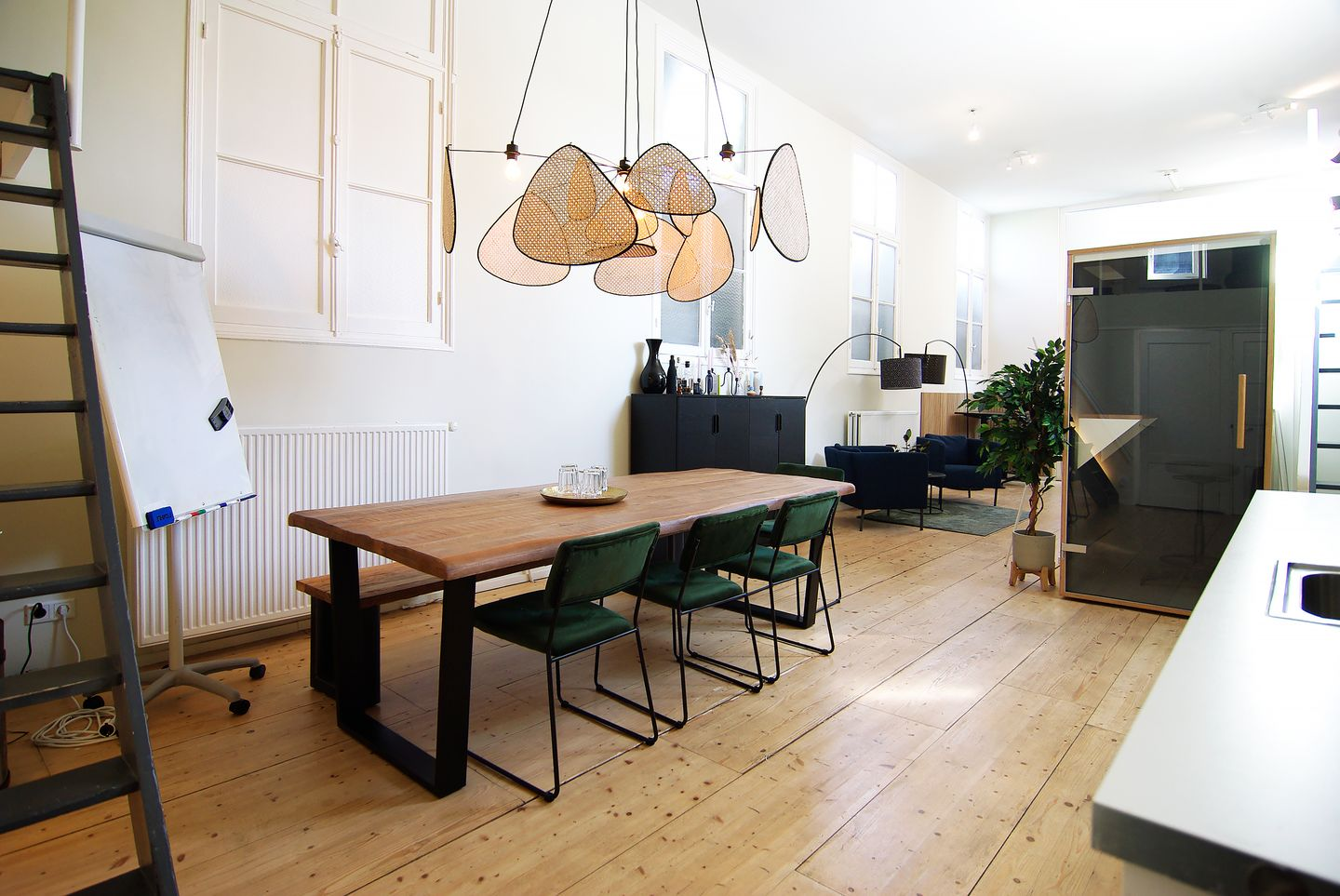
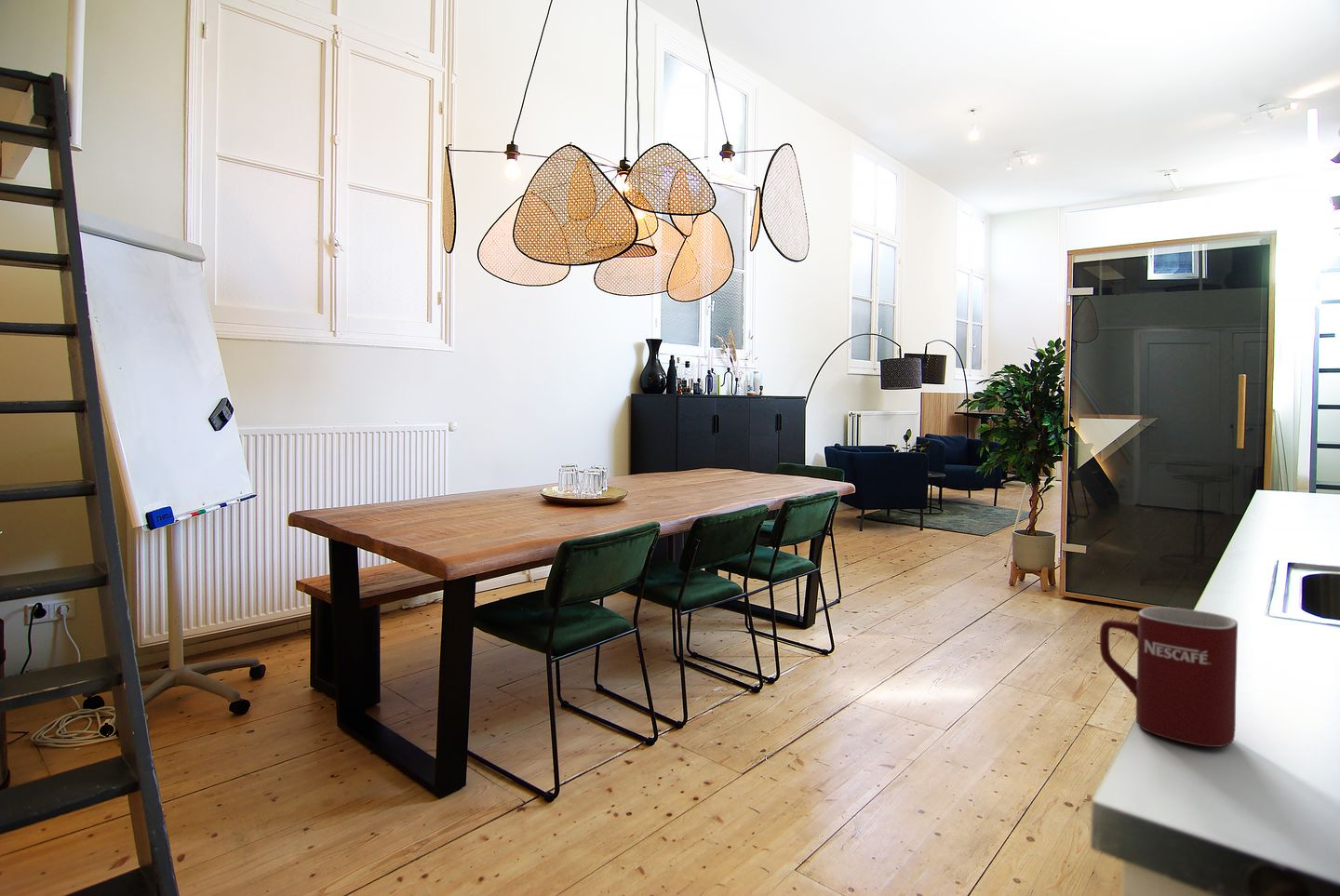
+ mug (1164, 669)
